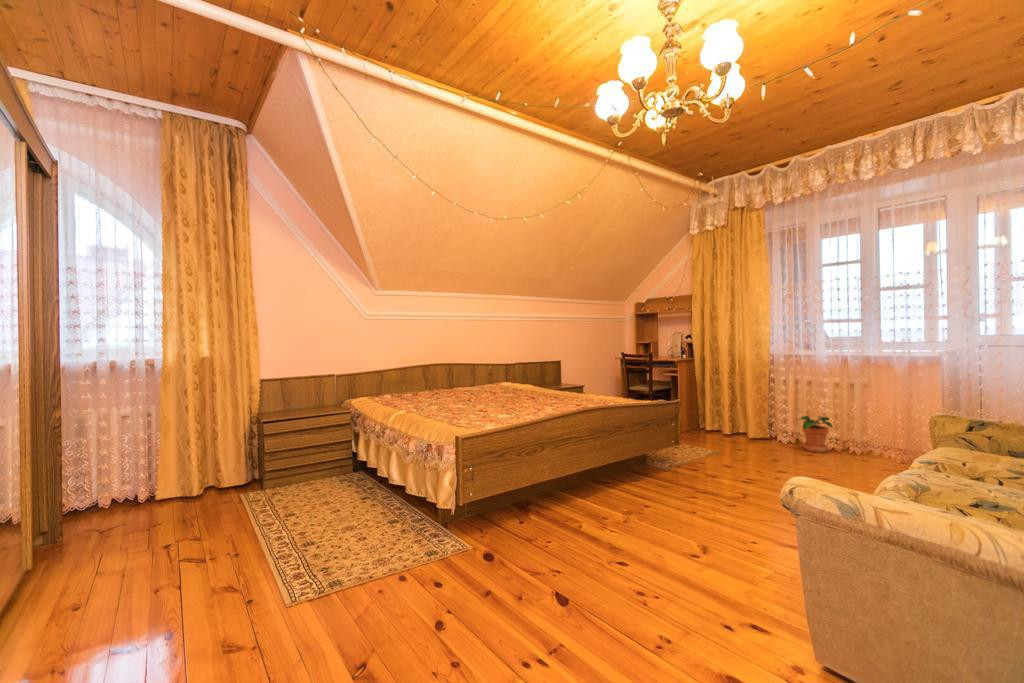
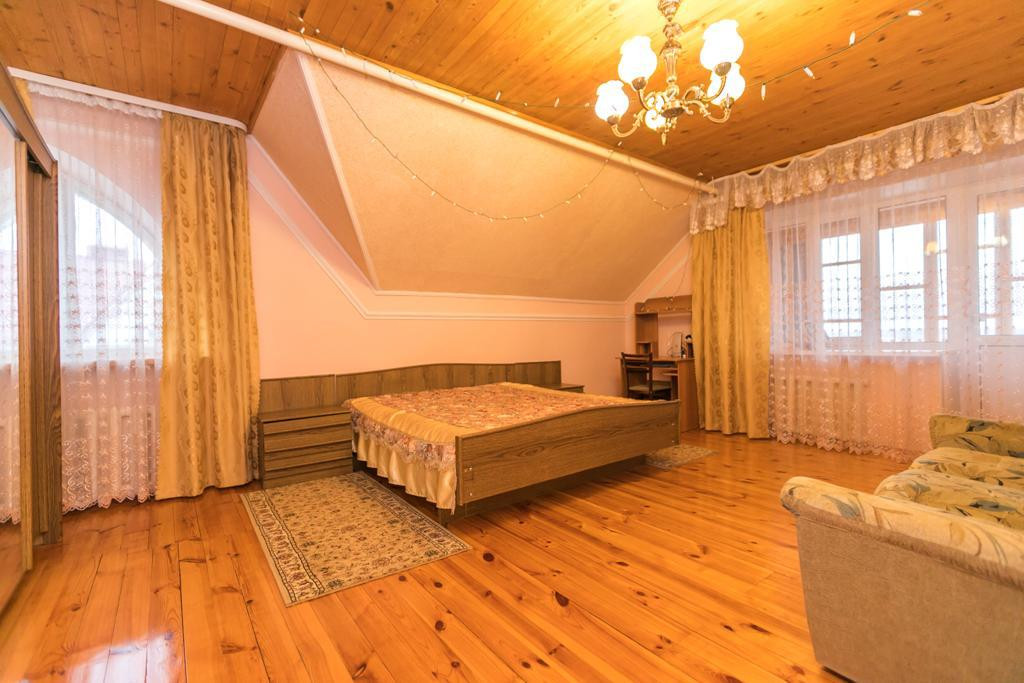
- potted plant (812, 433)
